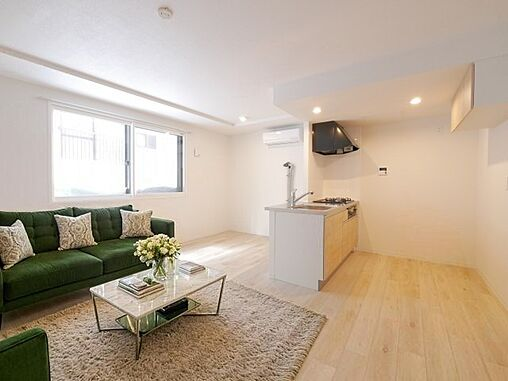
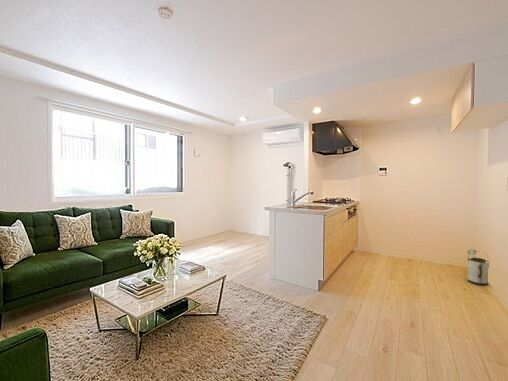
+ watering can (476, 265)
